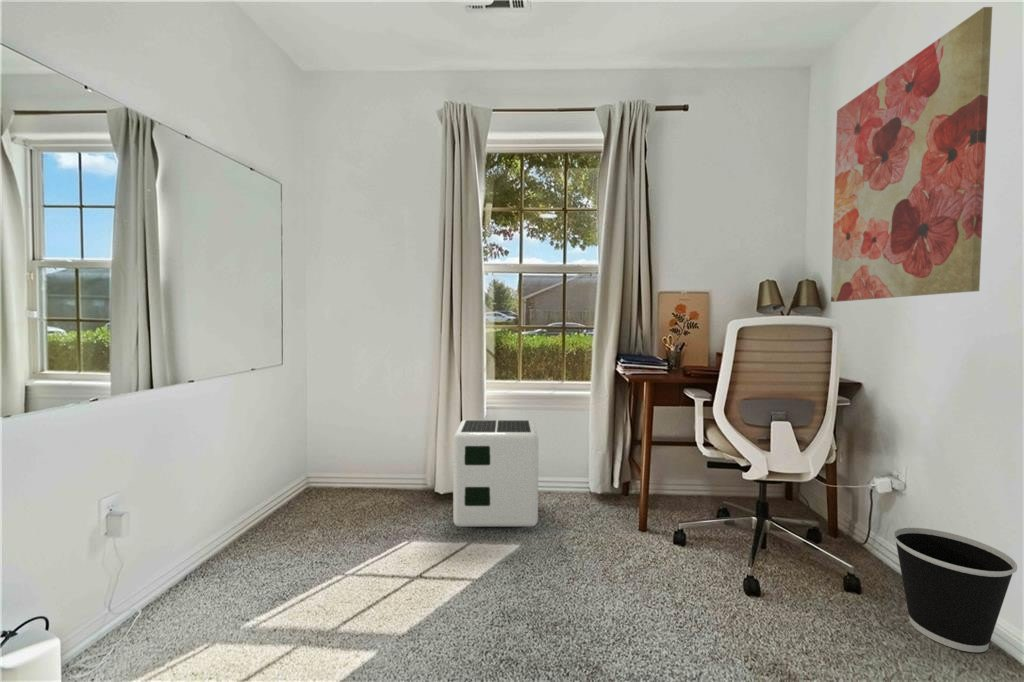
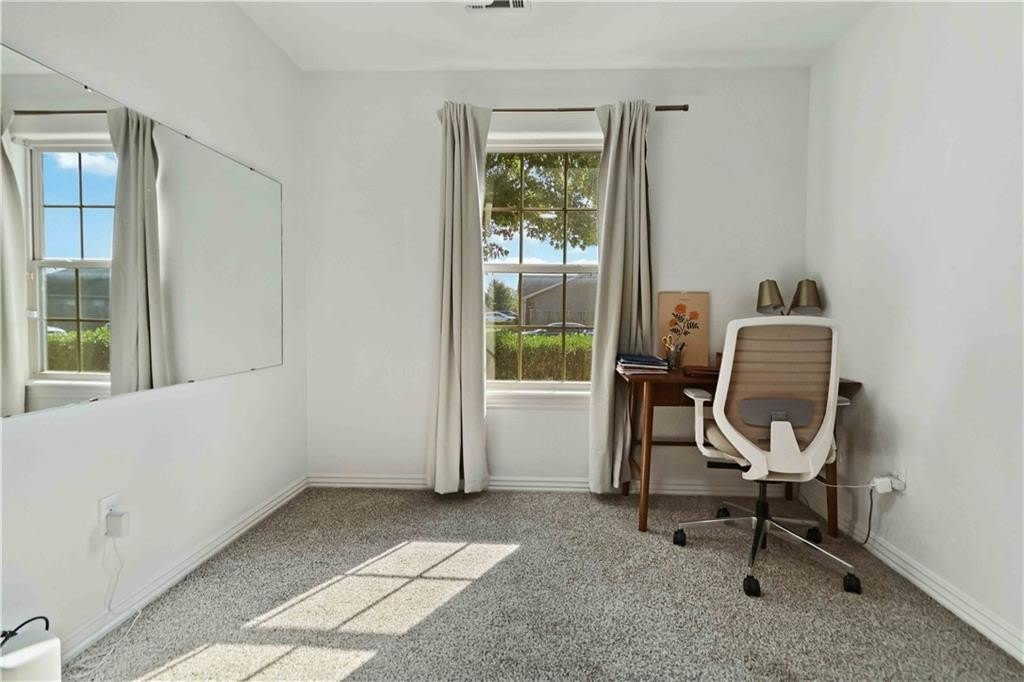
- wastebasket (948, 589)
- wall art (895, 184)
- air purifier (496, 471)
